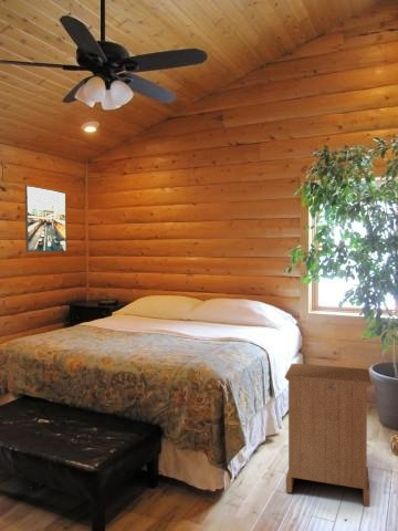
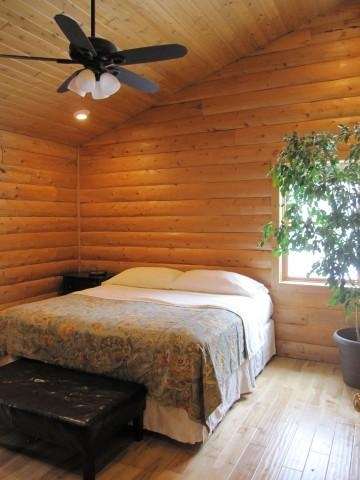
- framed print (46, 220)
- cabinet (327, 428)
